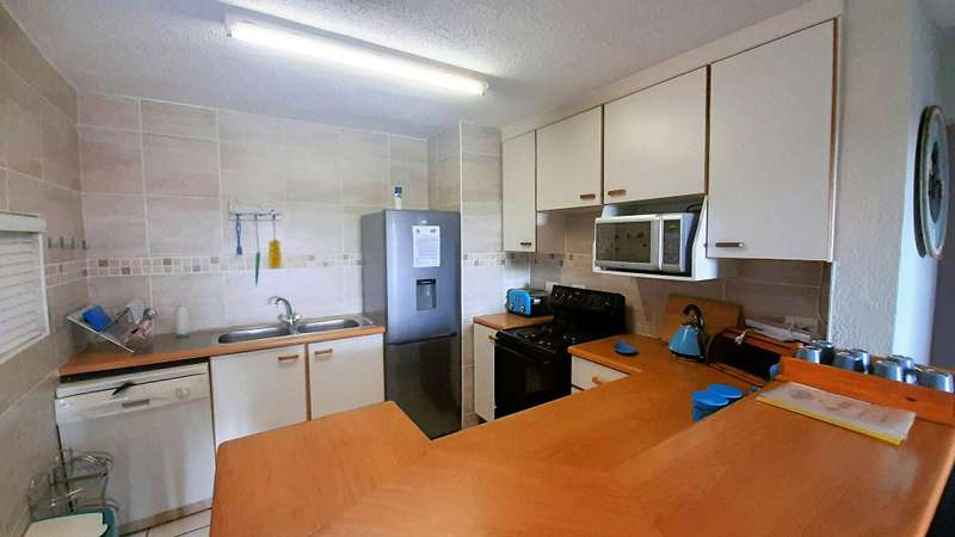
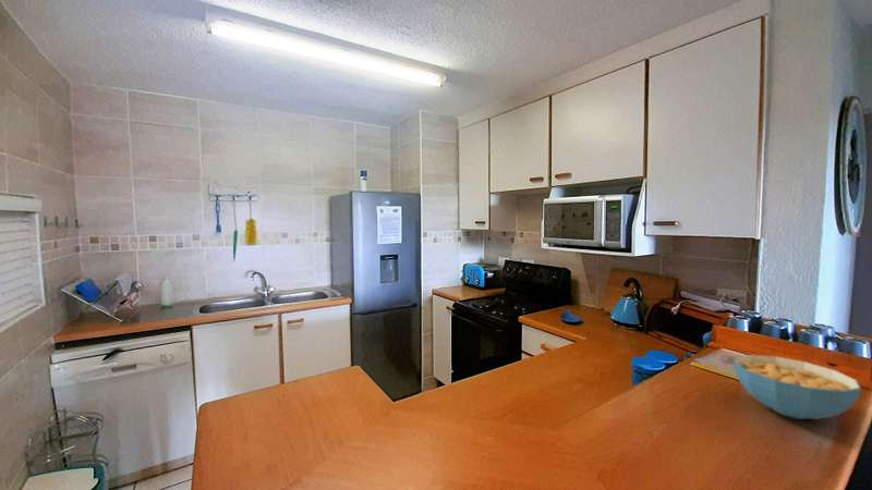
+ cereal bowl (790, 391)
